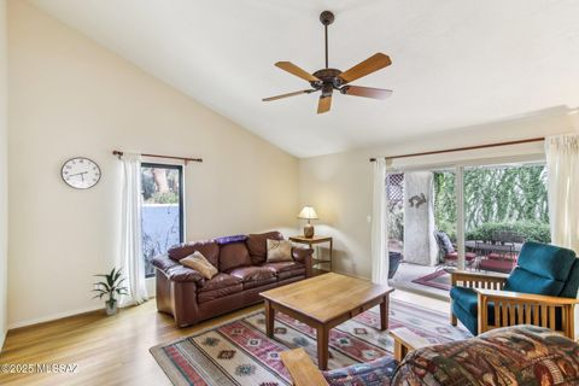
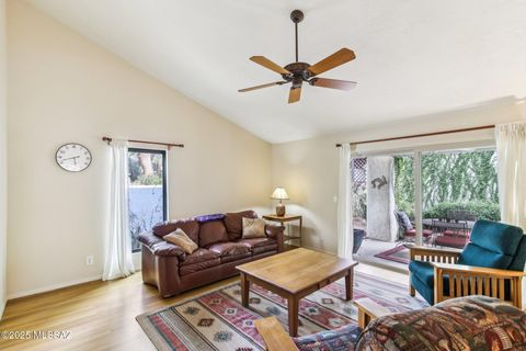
- indoor plant (110, 290)
